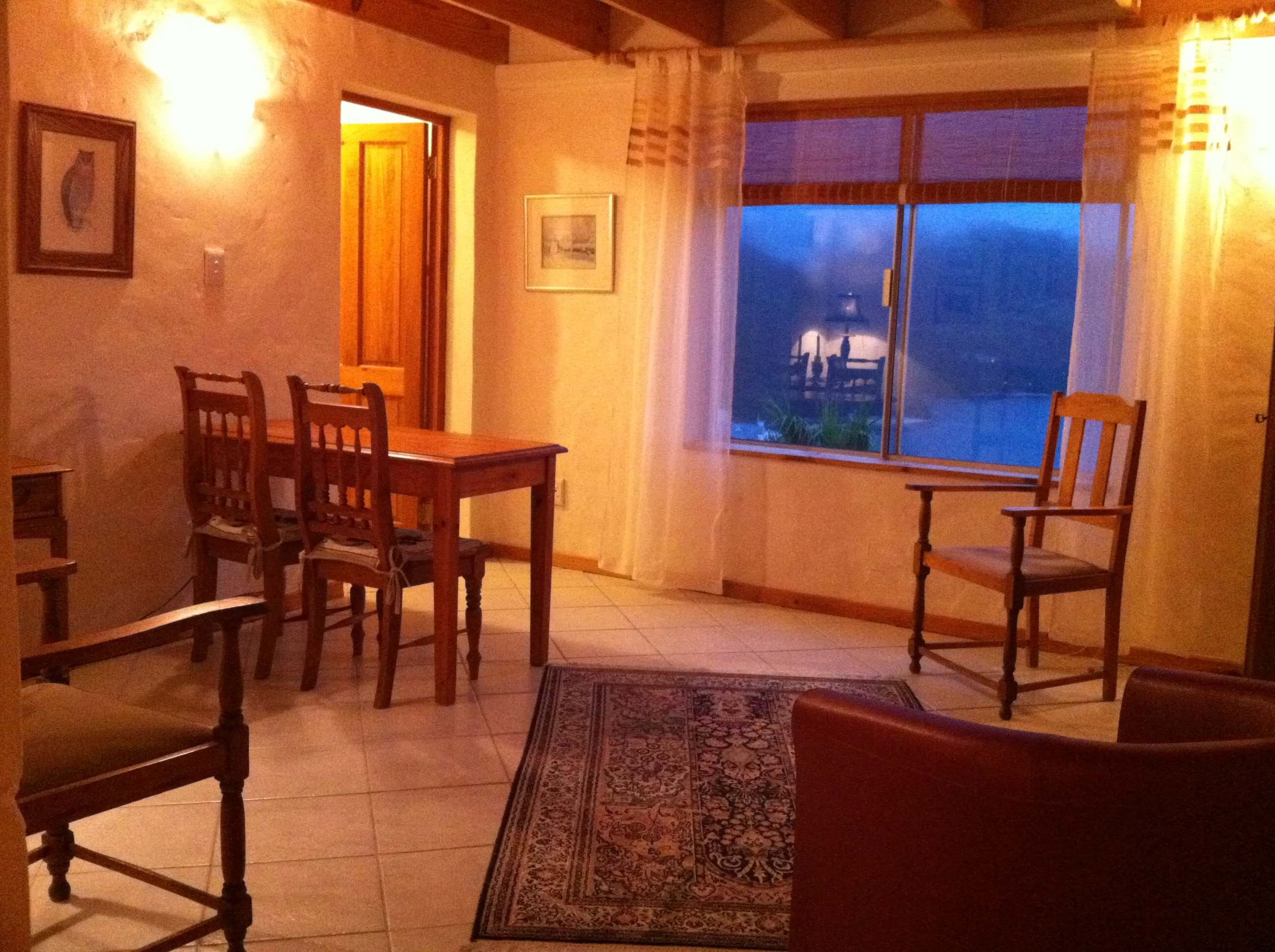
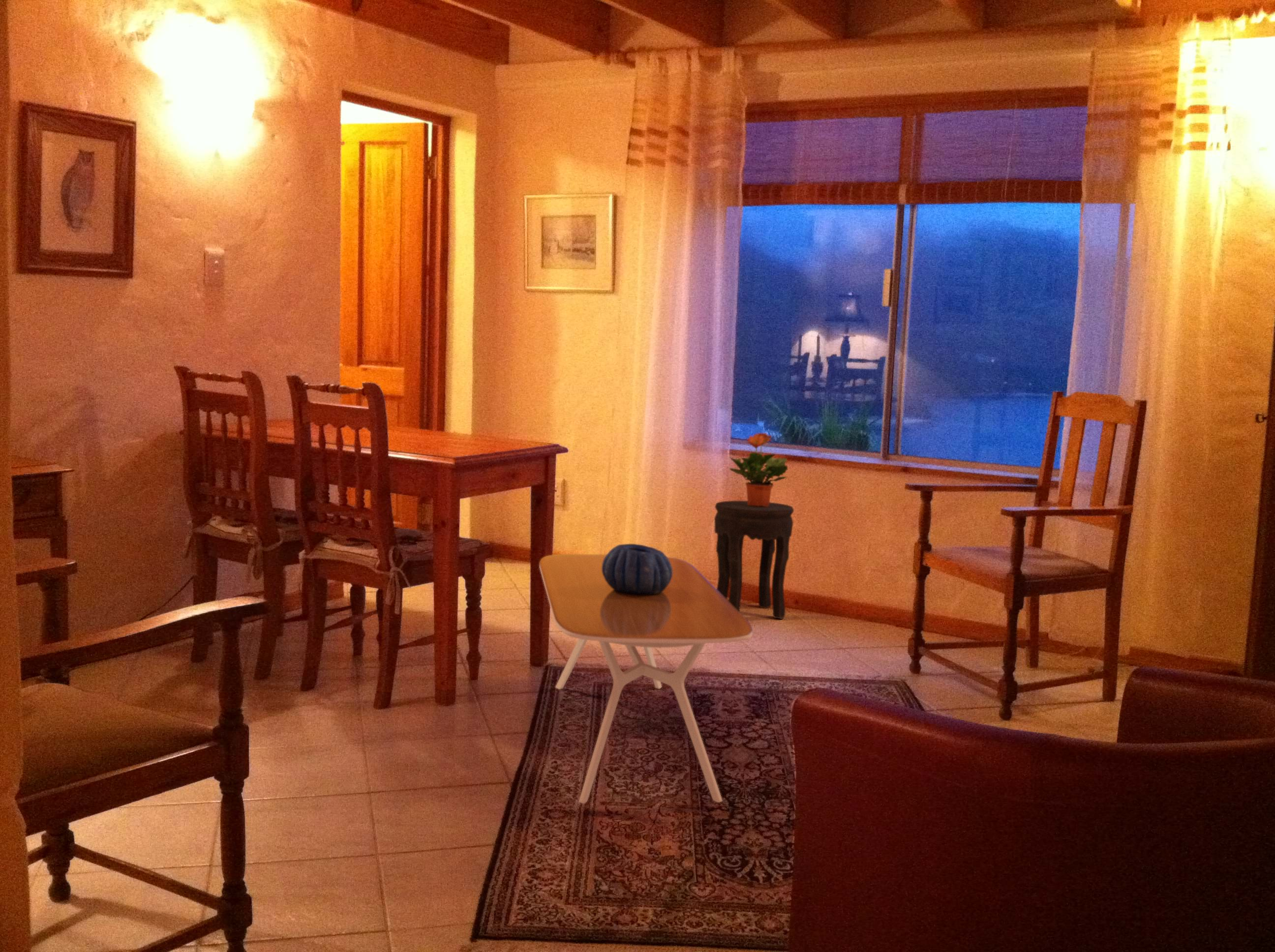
+ potted plant (758, 469)
+ side table (760, 561)
+ decorative bowl (637, 567)
+ coffee table (631, 667)
